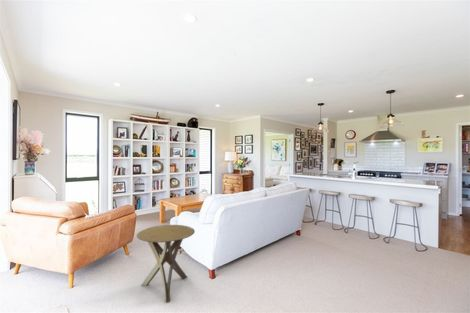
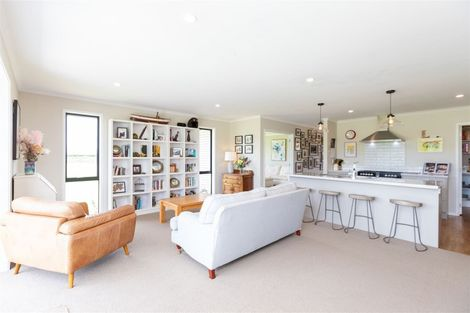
- side table (166, 259)
